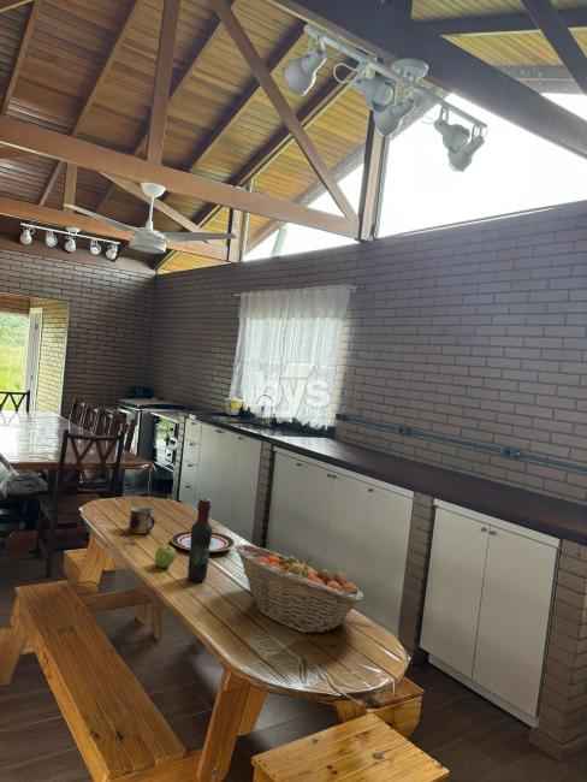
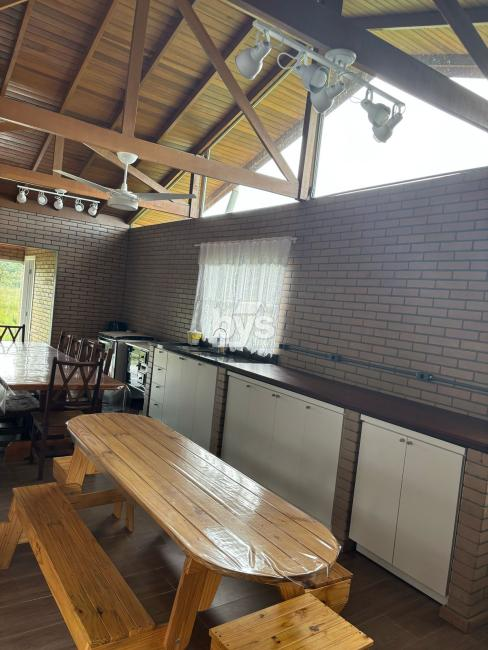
- wine bottle (200, 539)
- apple (165, 556)
- plate (209, 545)
- mug (142, 520)
- fruit basket (296, 581)
